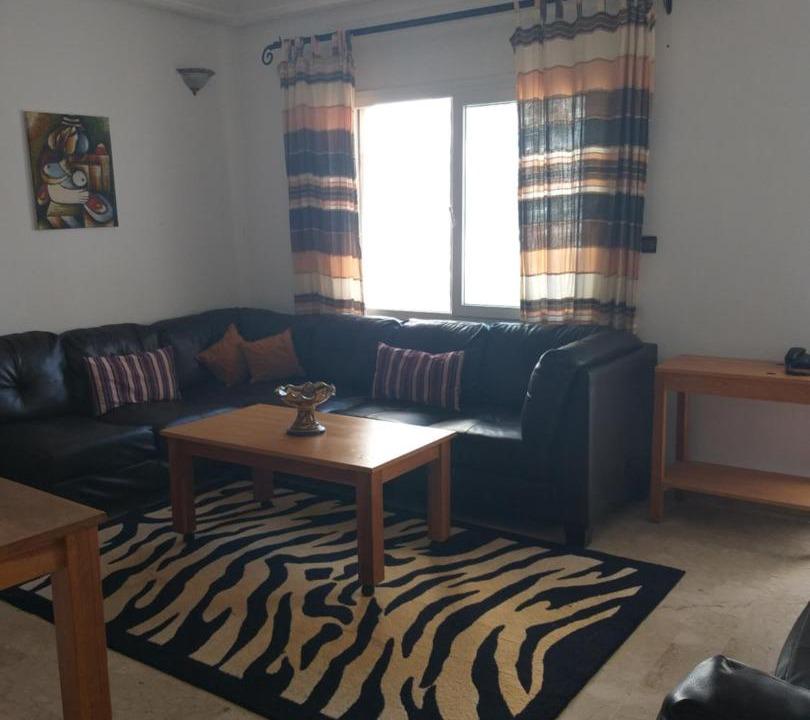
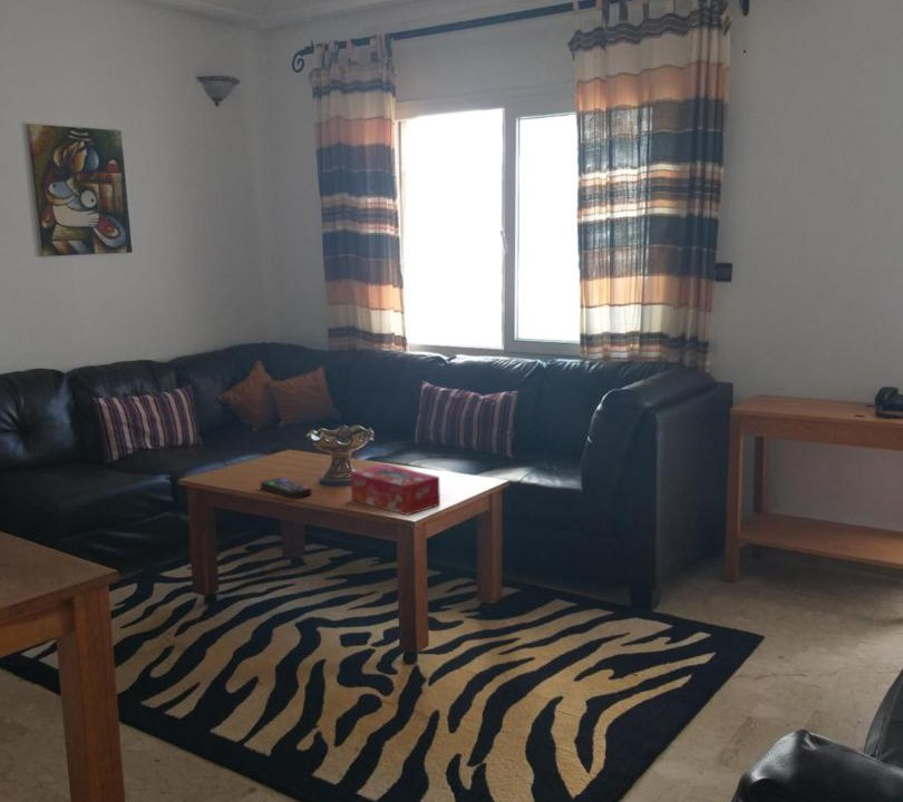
+ tissue box (395, 488)
+ remote control (285, 487)
